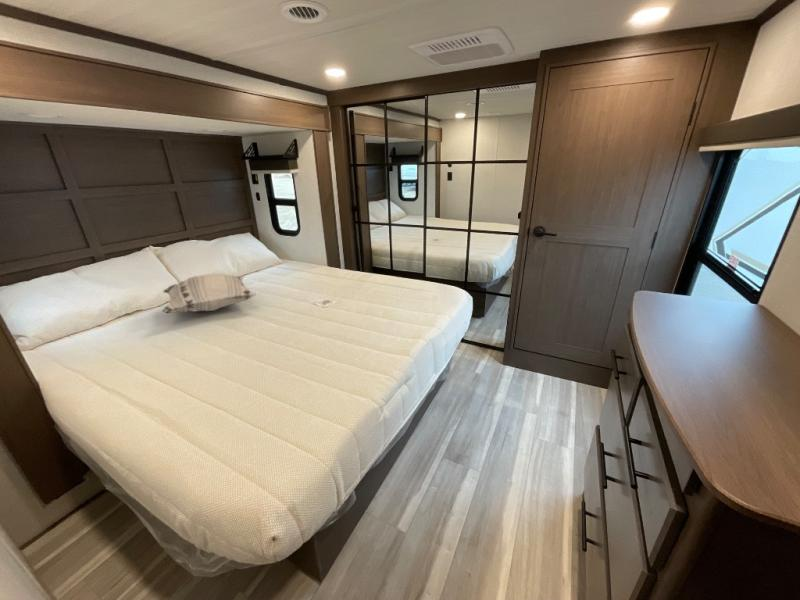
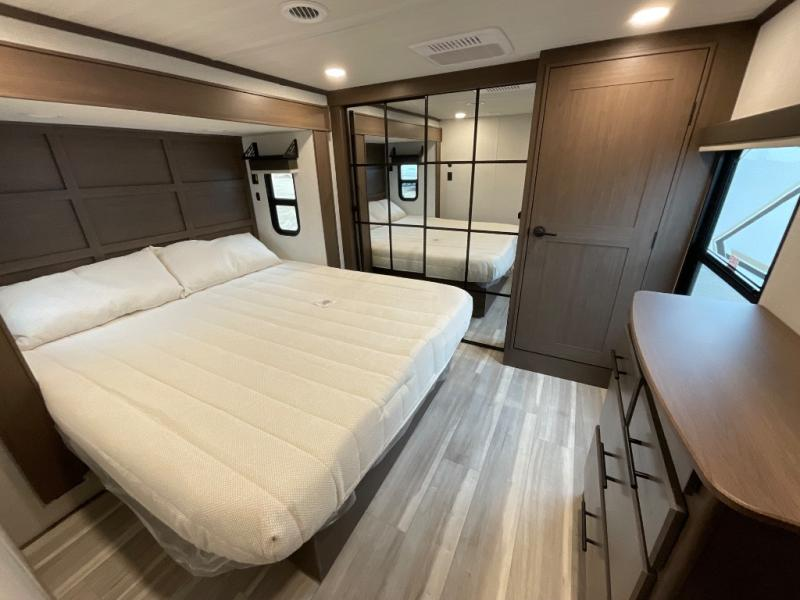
- decorative pillow (208, 291)
